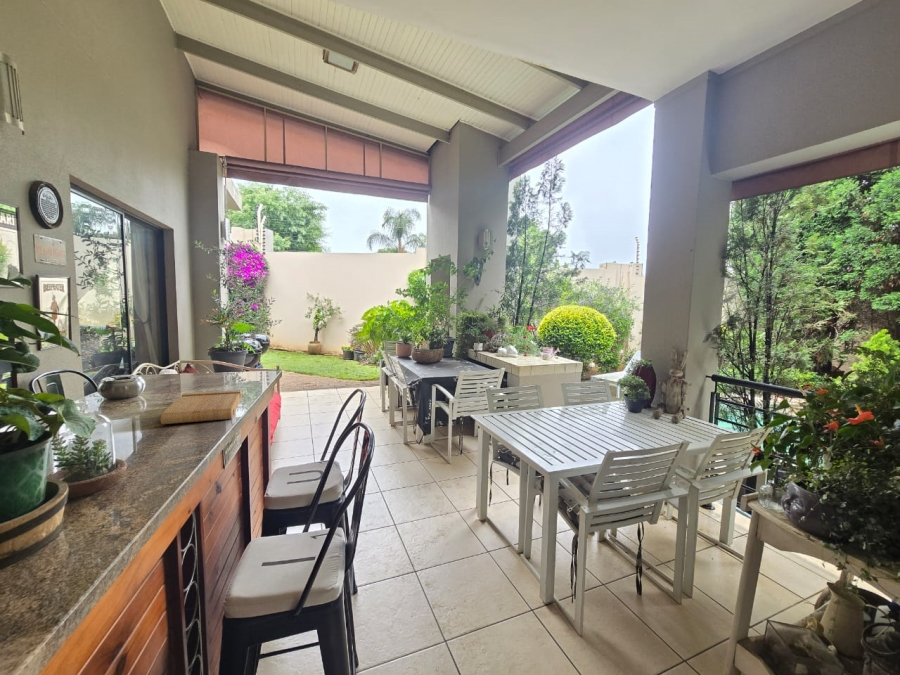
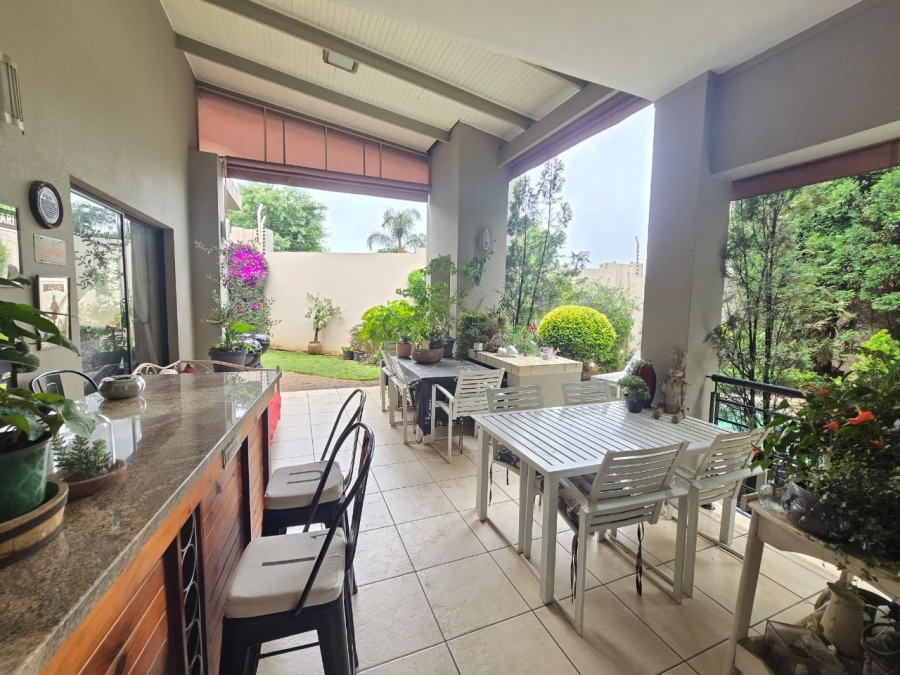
- cutting board (206, 405)
